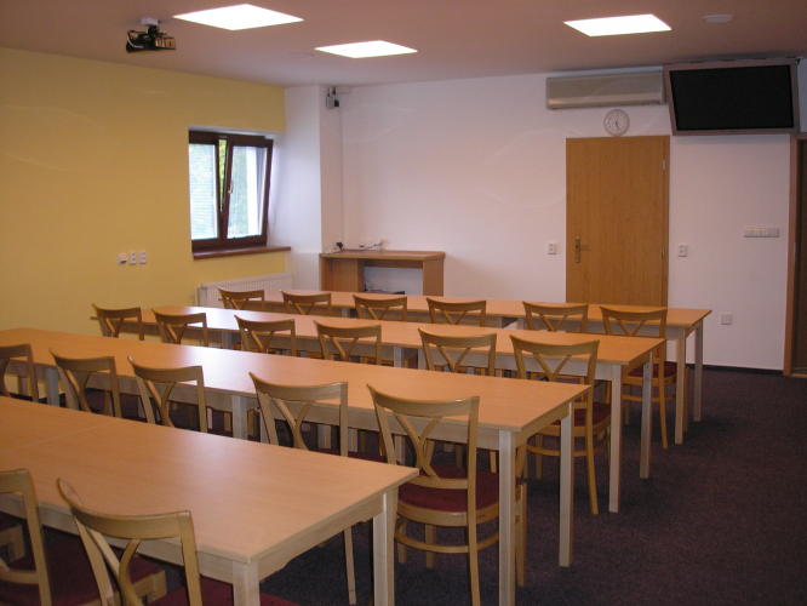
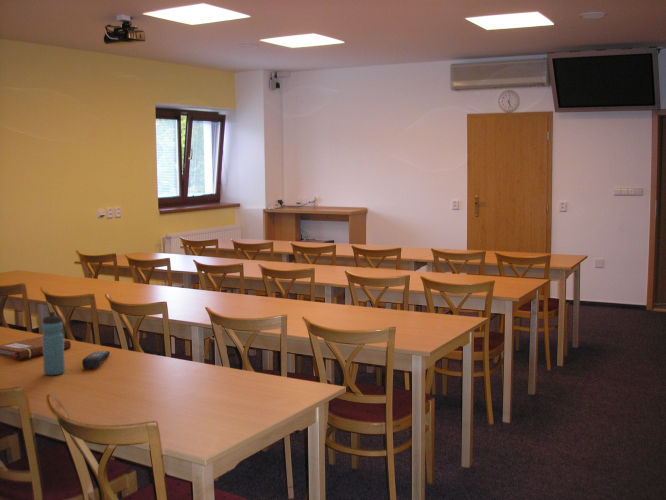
+ notebook (31, 347)
+ remote control (96, 357)
+ water bottle (53, 342)
